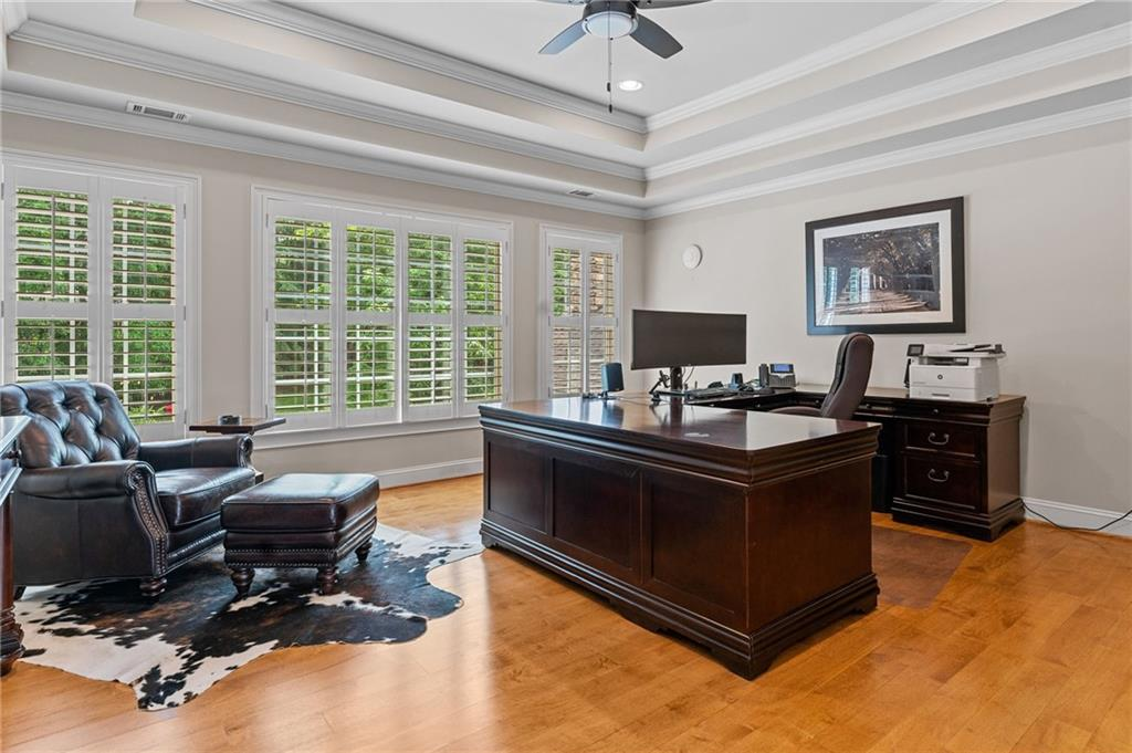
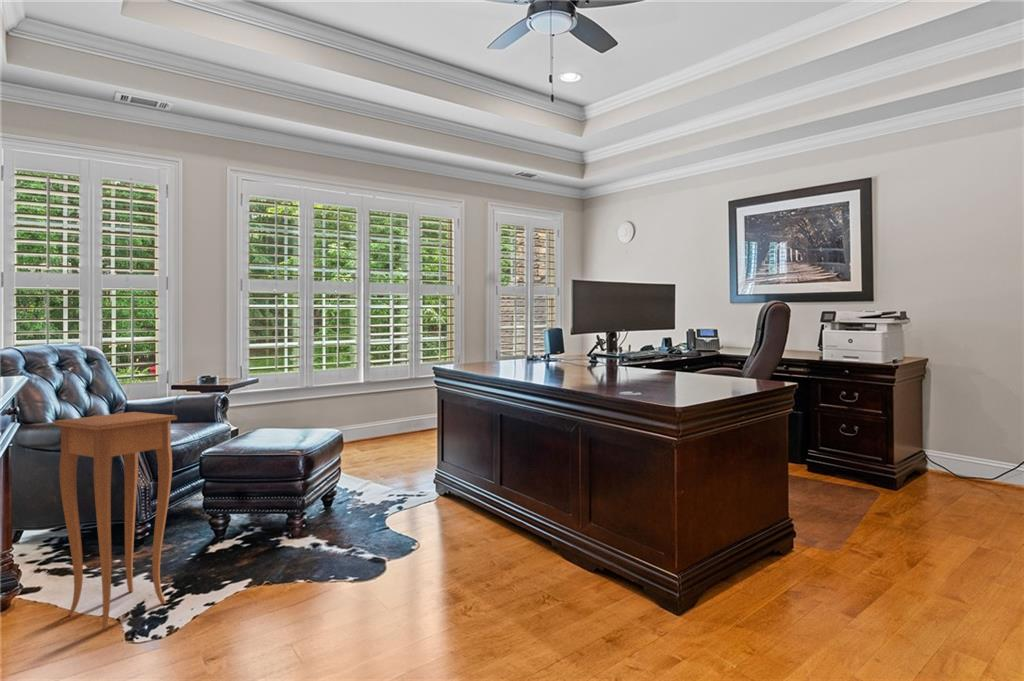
+ side table (110, 513)
